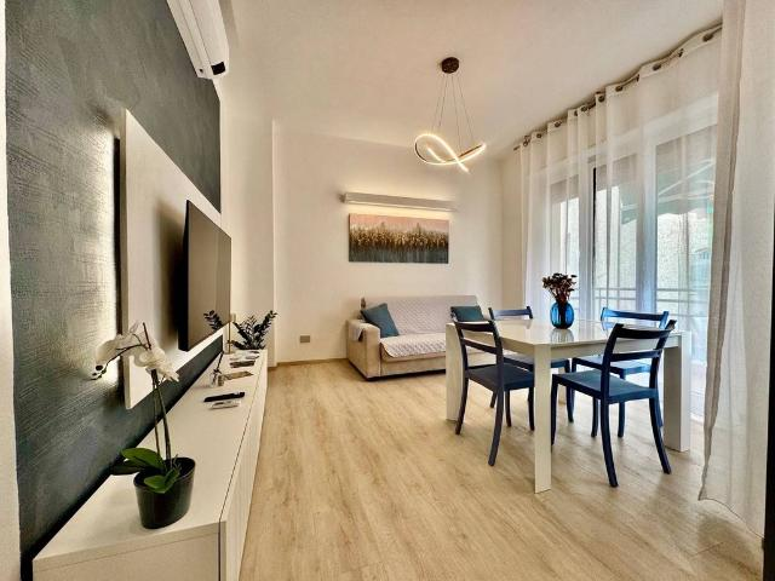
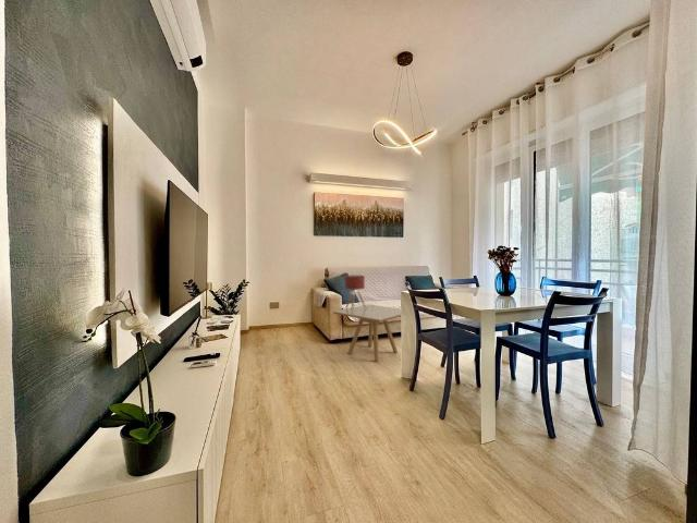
+ table lamp (359, 289)
+ side table (374, 331)
